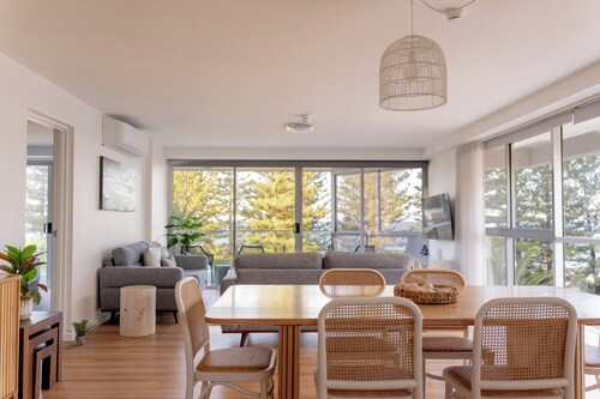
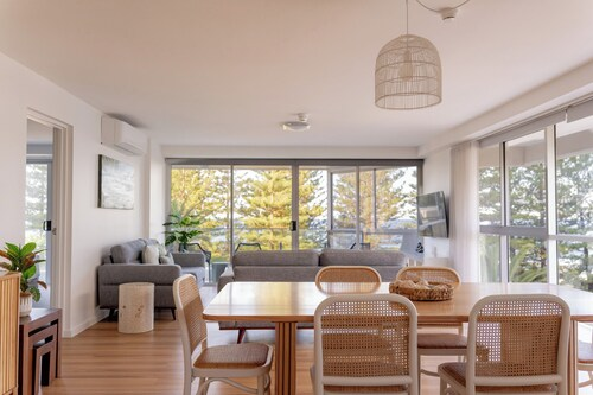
- potted plant (82, 332)
